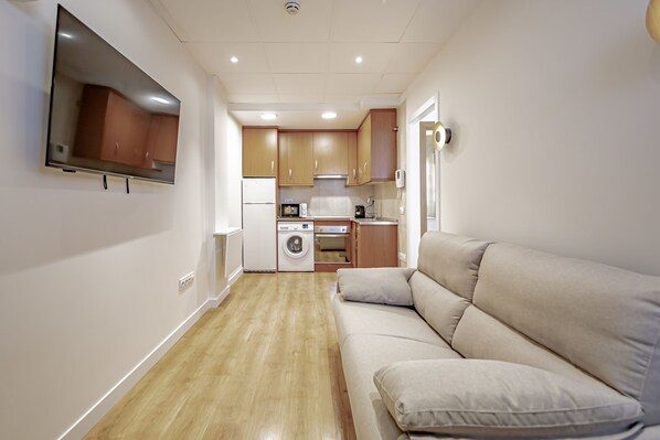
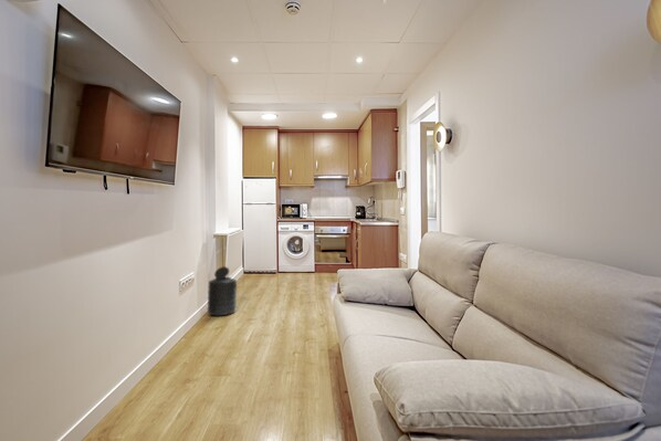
+ trash can (222, 288)
